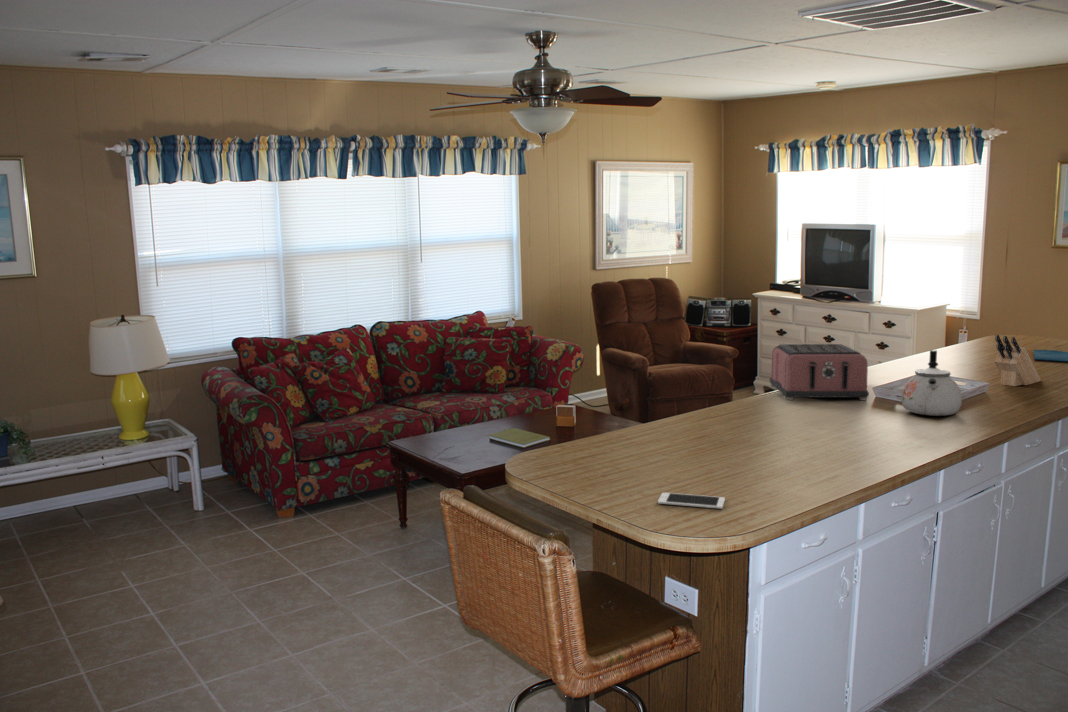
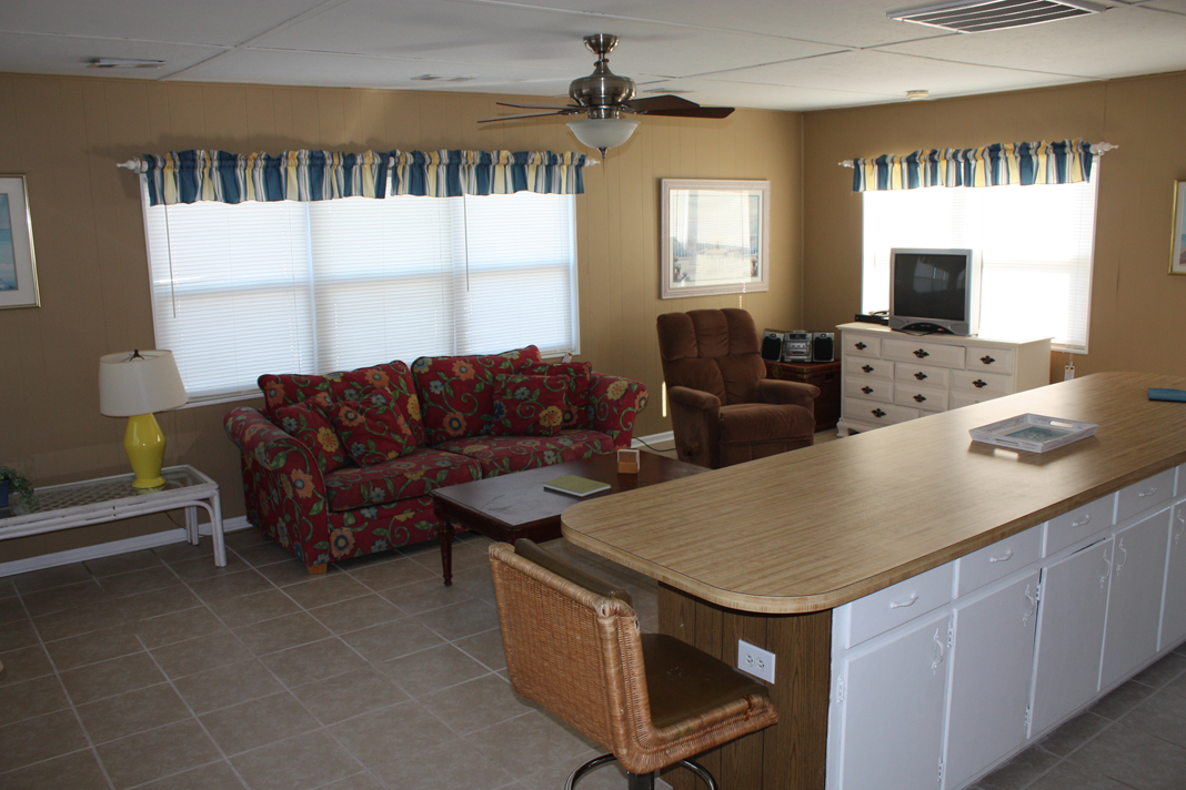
- toaster (818, 371)
- kettle (932, 381)
- knife block (1016, 358)
- cell phone (691, 500)
